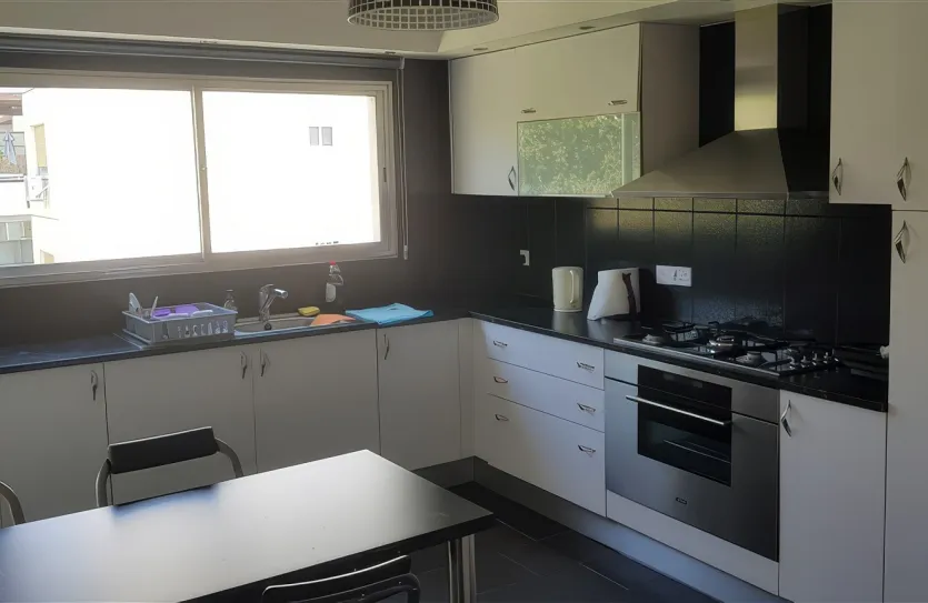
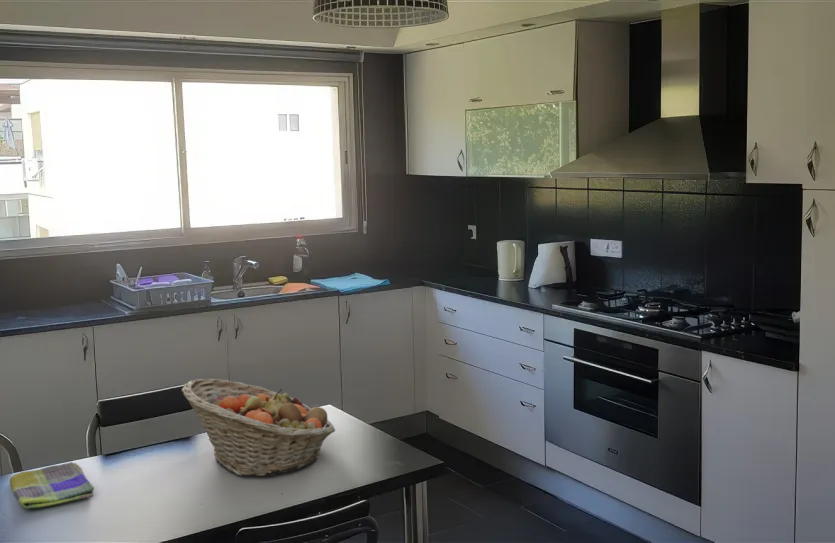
+ fruit basket (258, 419)
+ dish towel (51, 484)
